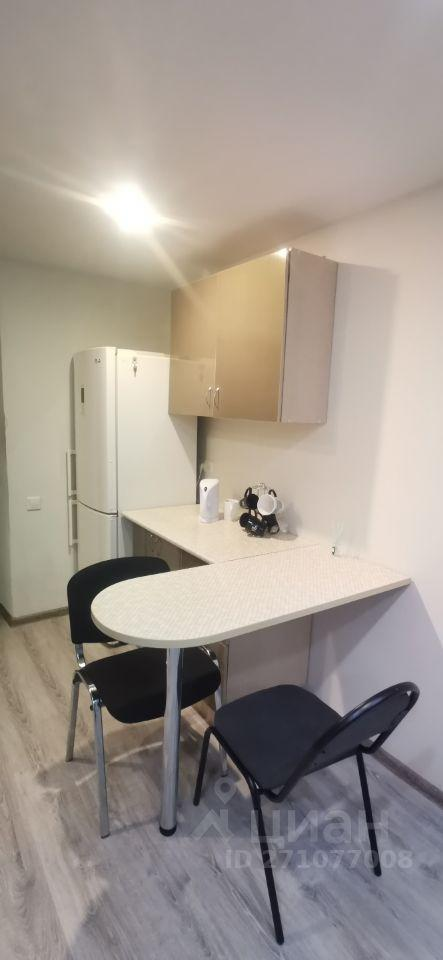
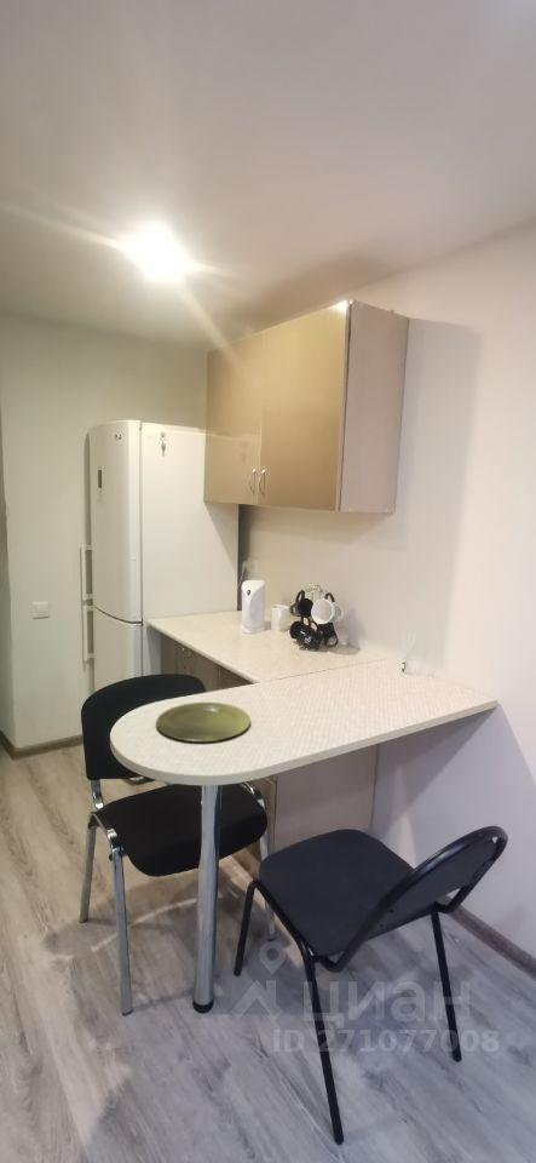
+ plate (203, 721)
